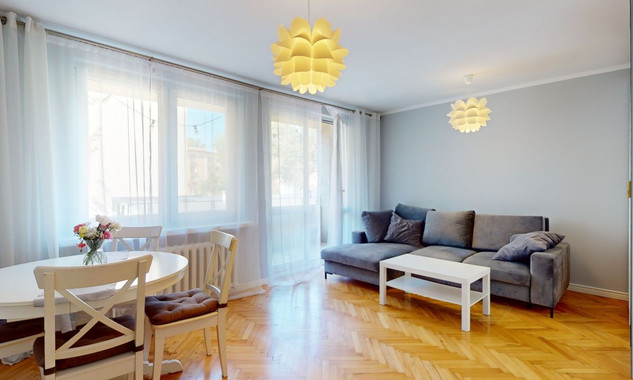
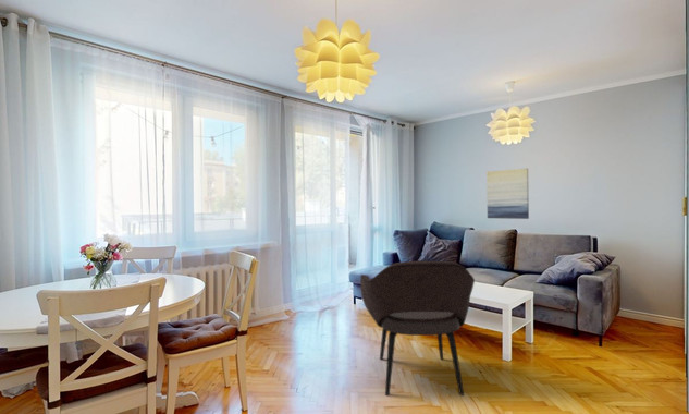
+ armchair (417, 316)
+ wall art (506, 194)
